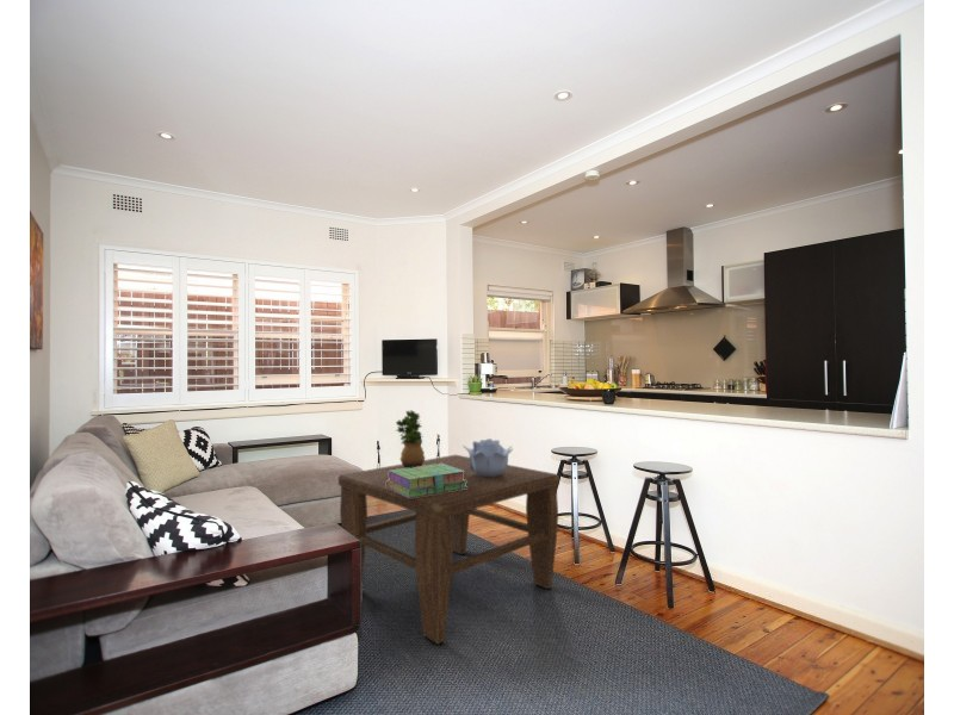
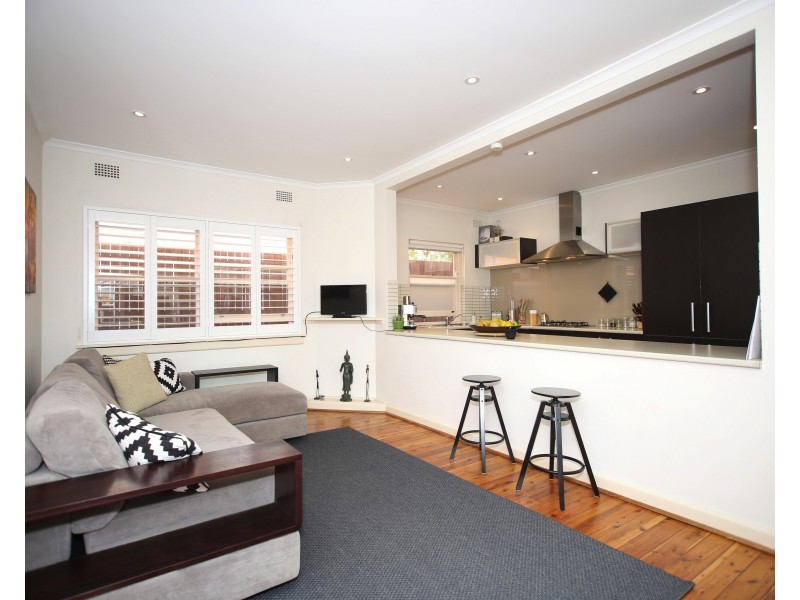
- decorative bowl (488, 456)
- stack of books (426, 478)
- coffee table (448, 530)
- potted plant (409, 439)
